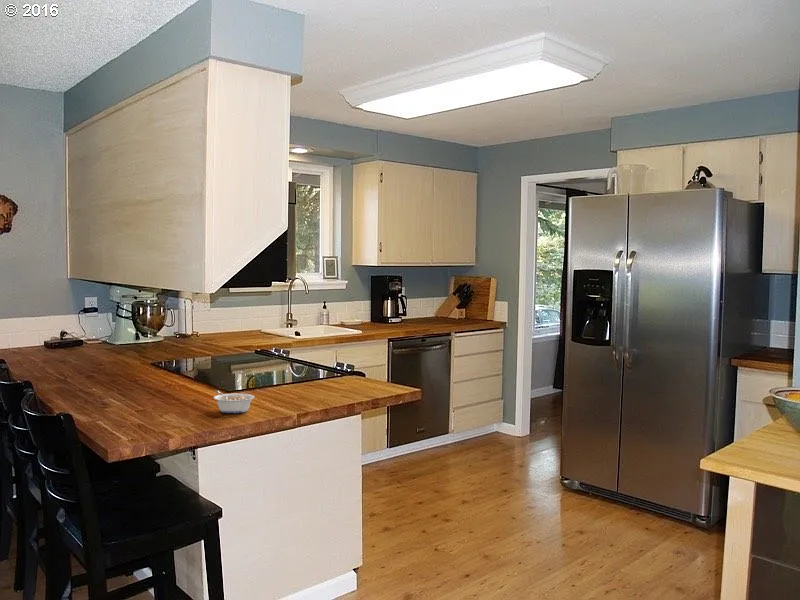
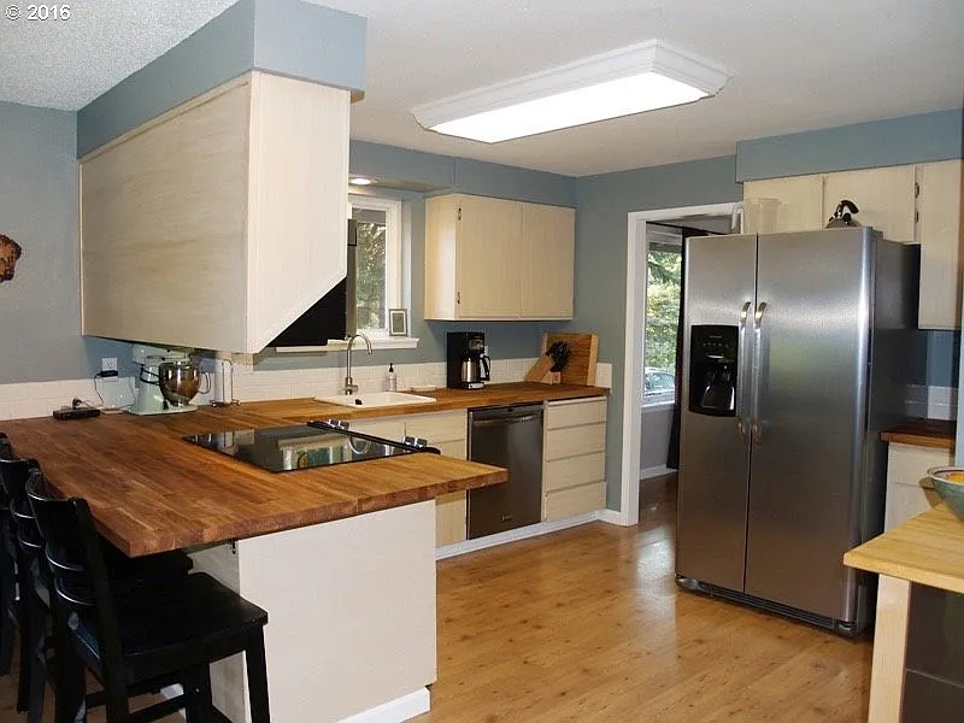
- legume (232, 402)
